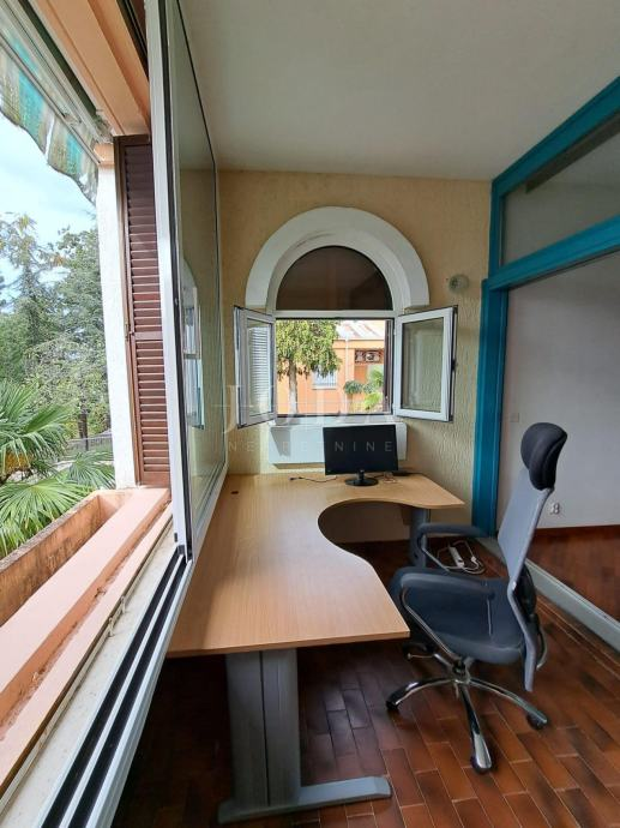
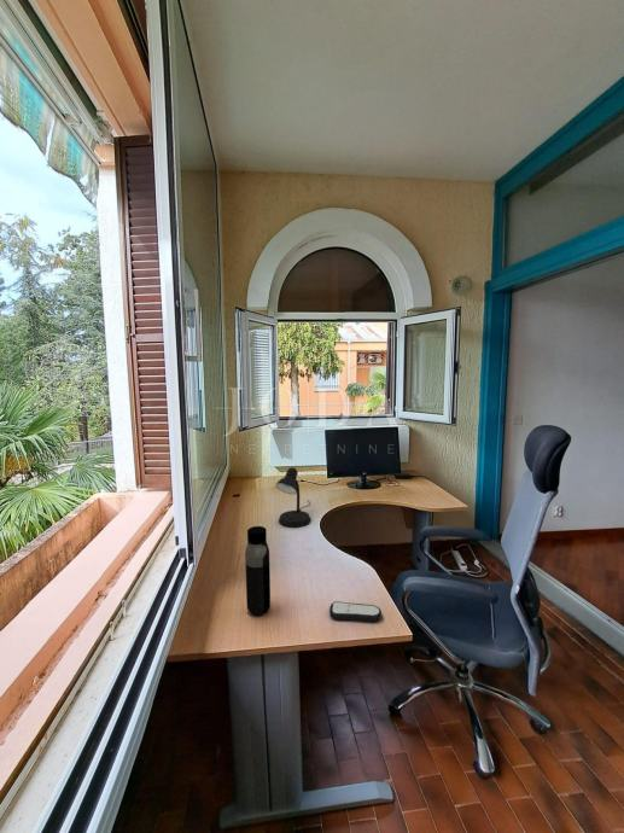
+ remote control (355, 611)
+ desk lamp (298, 488)
+ water bottle (257, 570)
